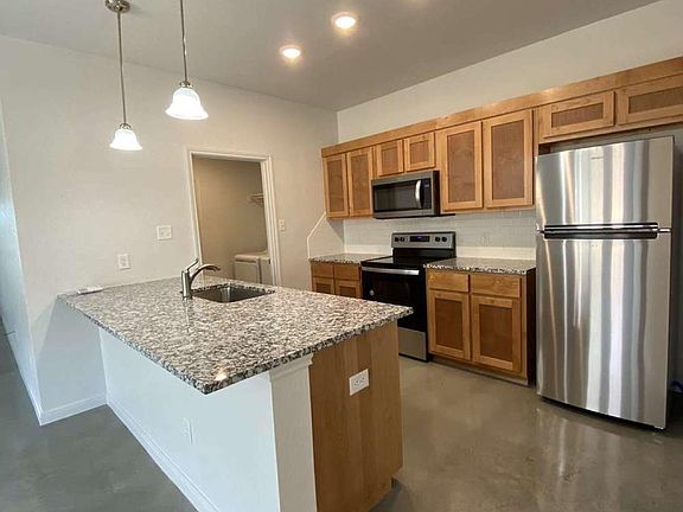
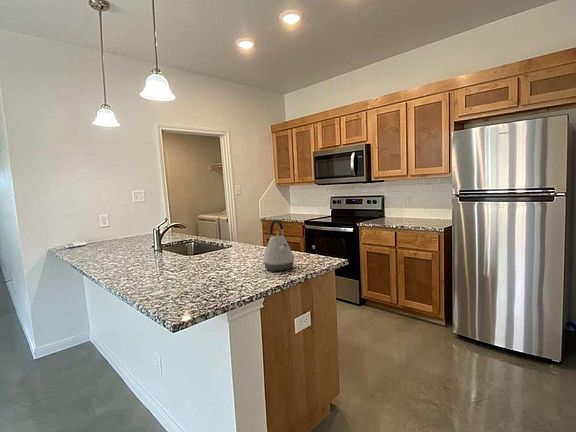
+ kettle (278, 244)
